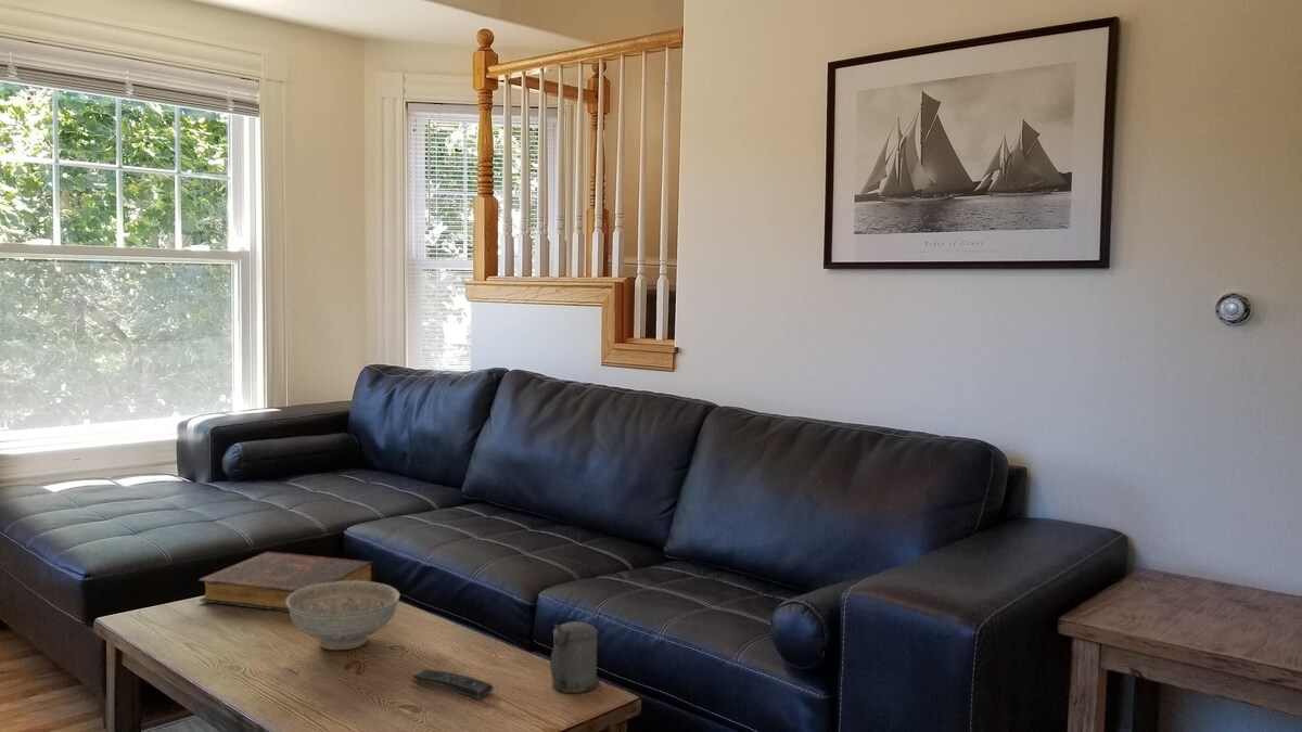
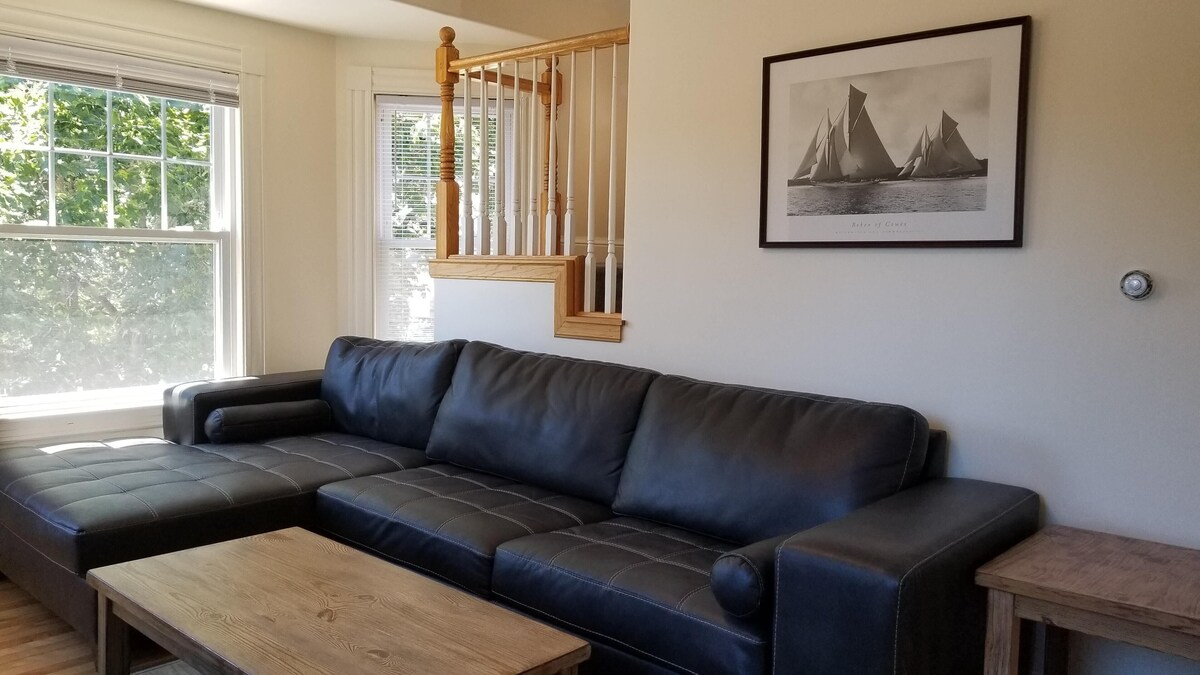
- beer stein (570, 652)
- book (290, 579)
- decorative bowl (344, 618)
- remote control (449, 681)
